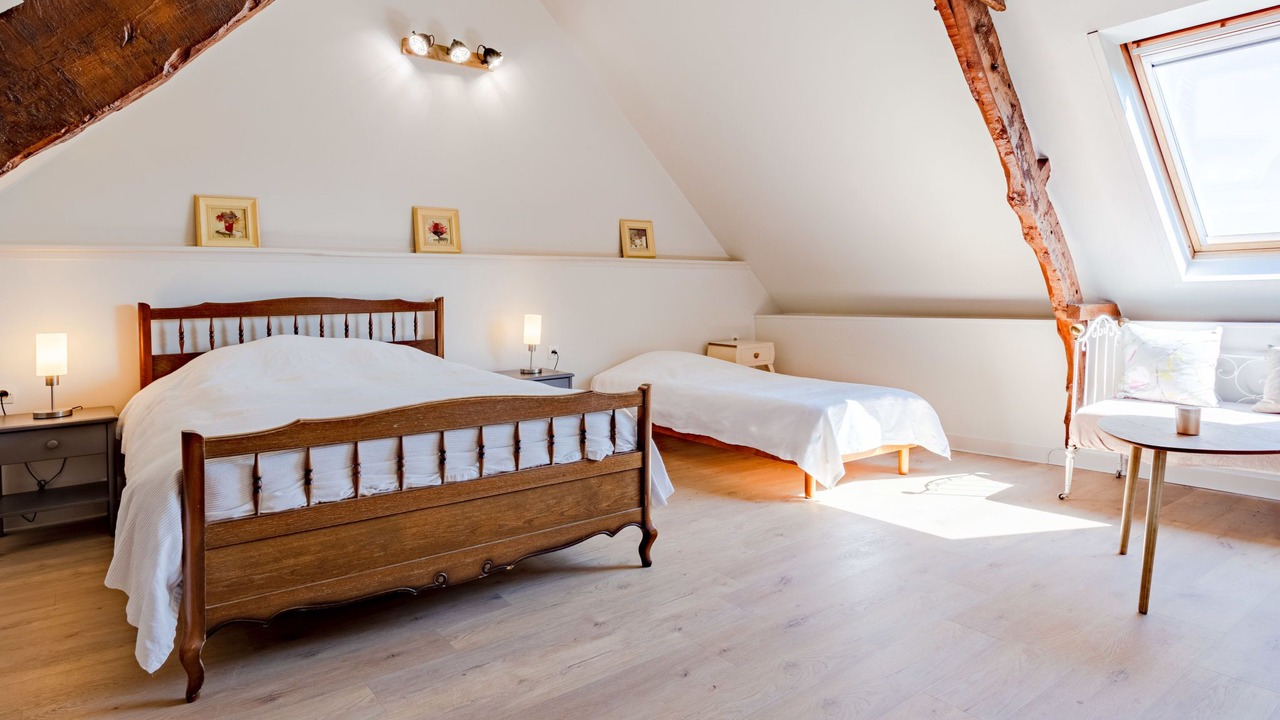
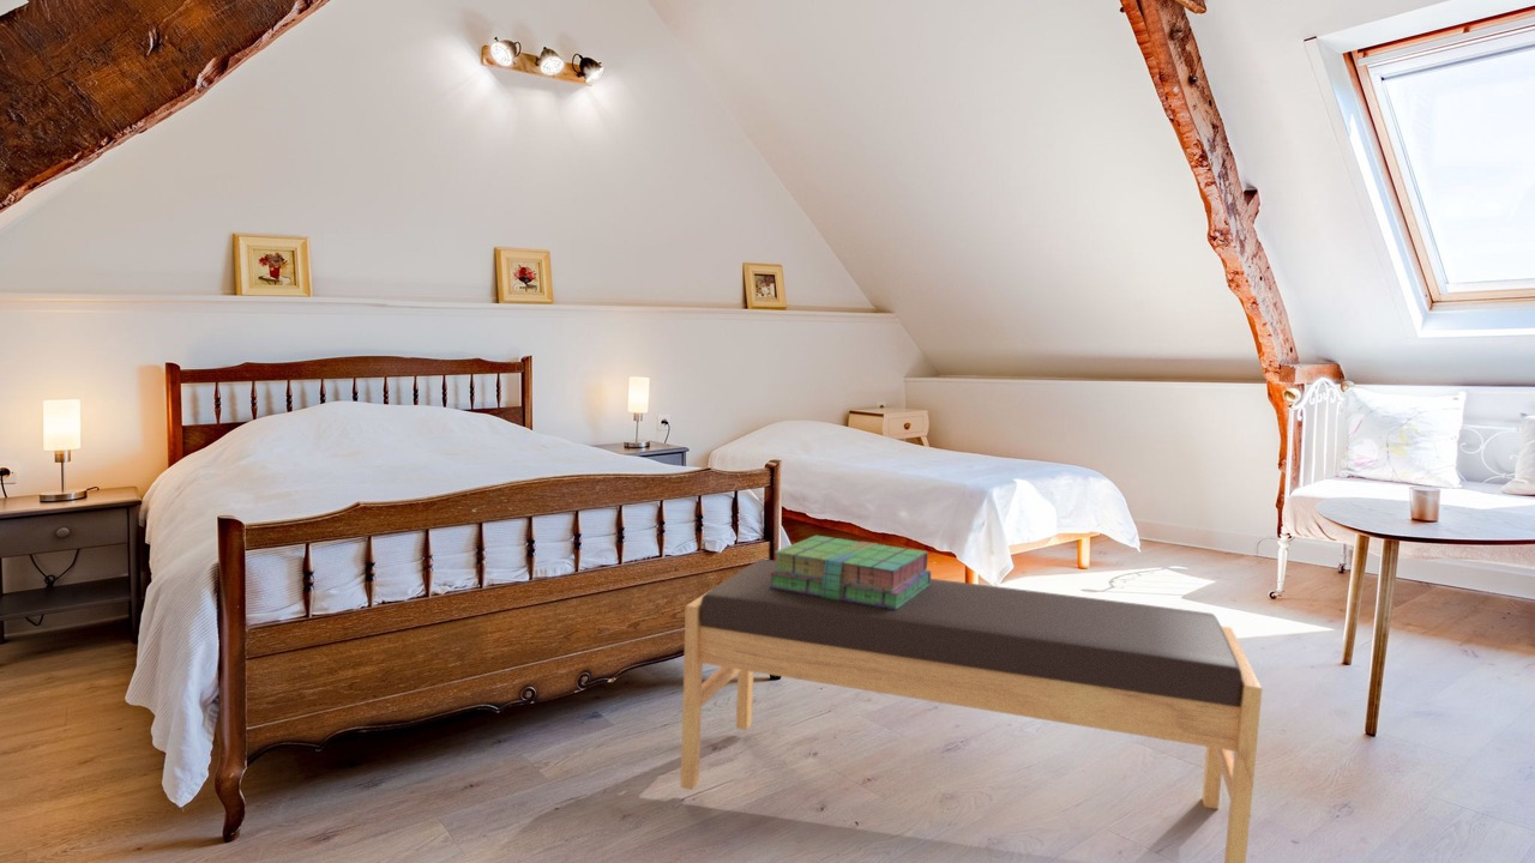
+ stack of books (851, 567)
+ bench (952, 701)
